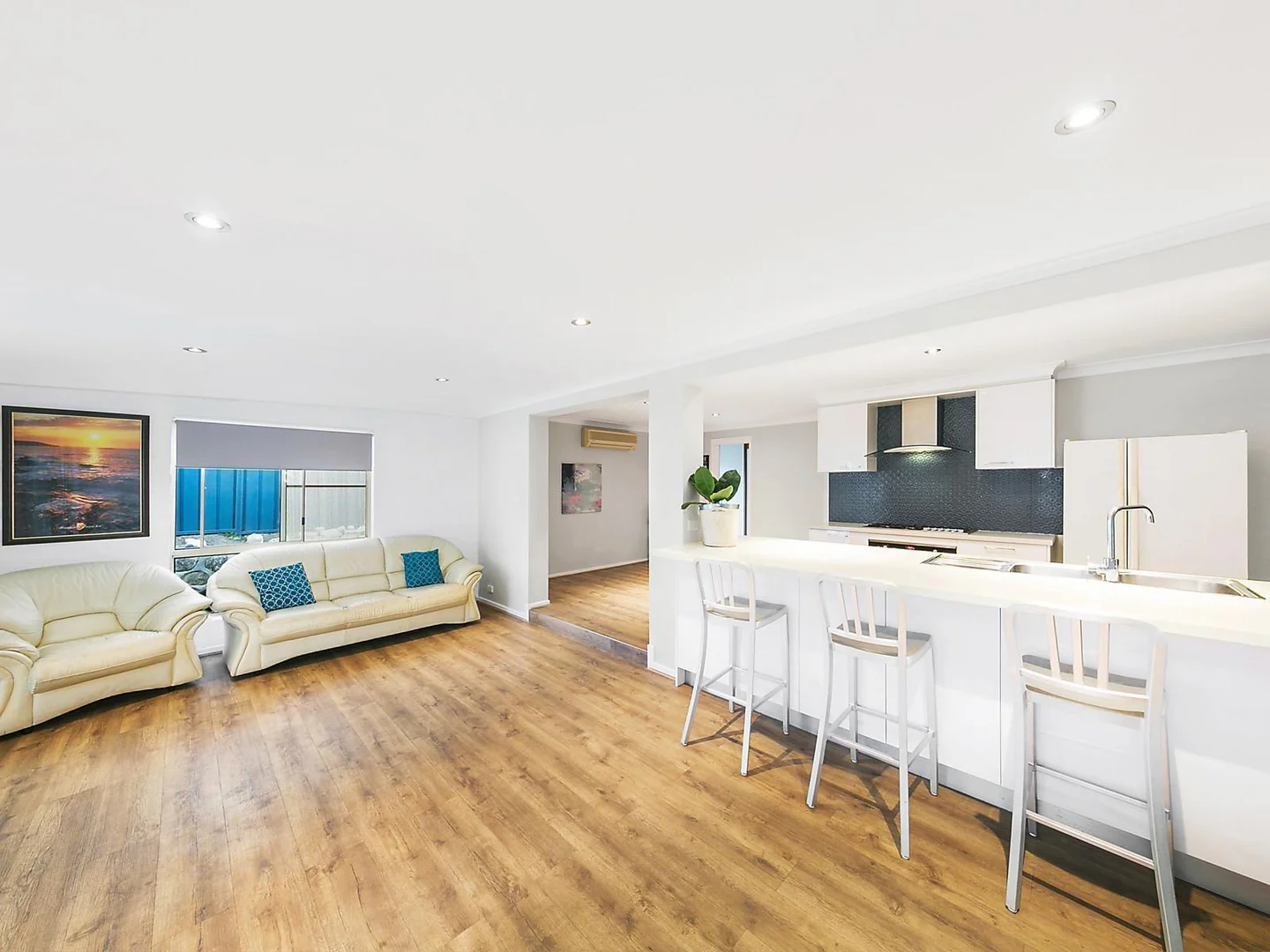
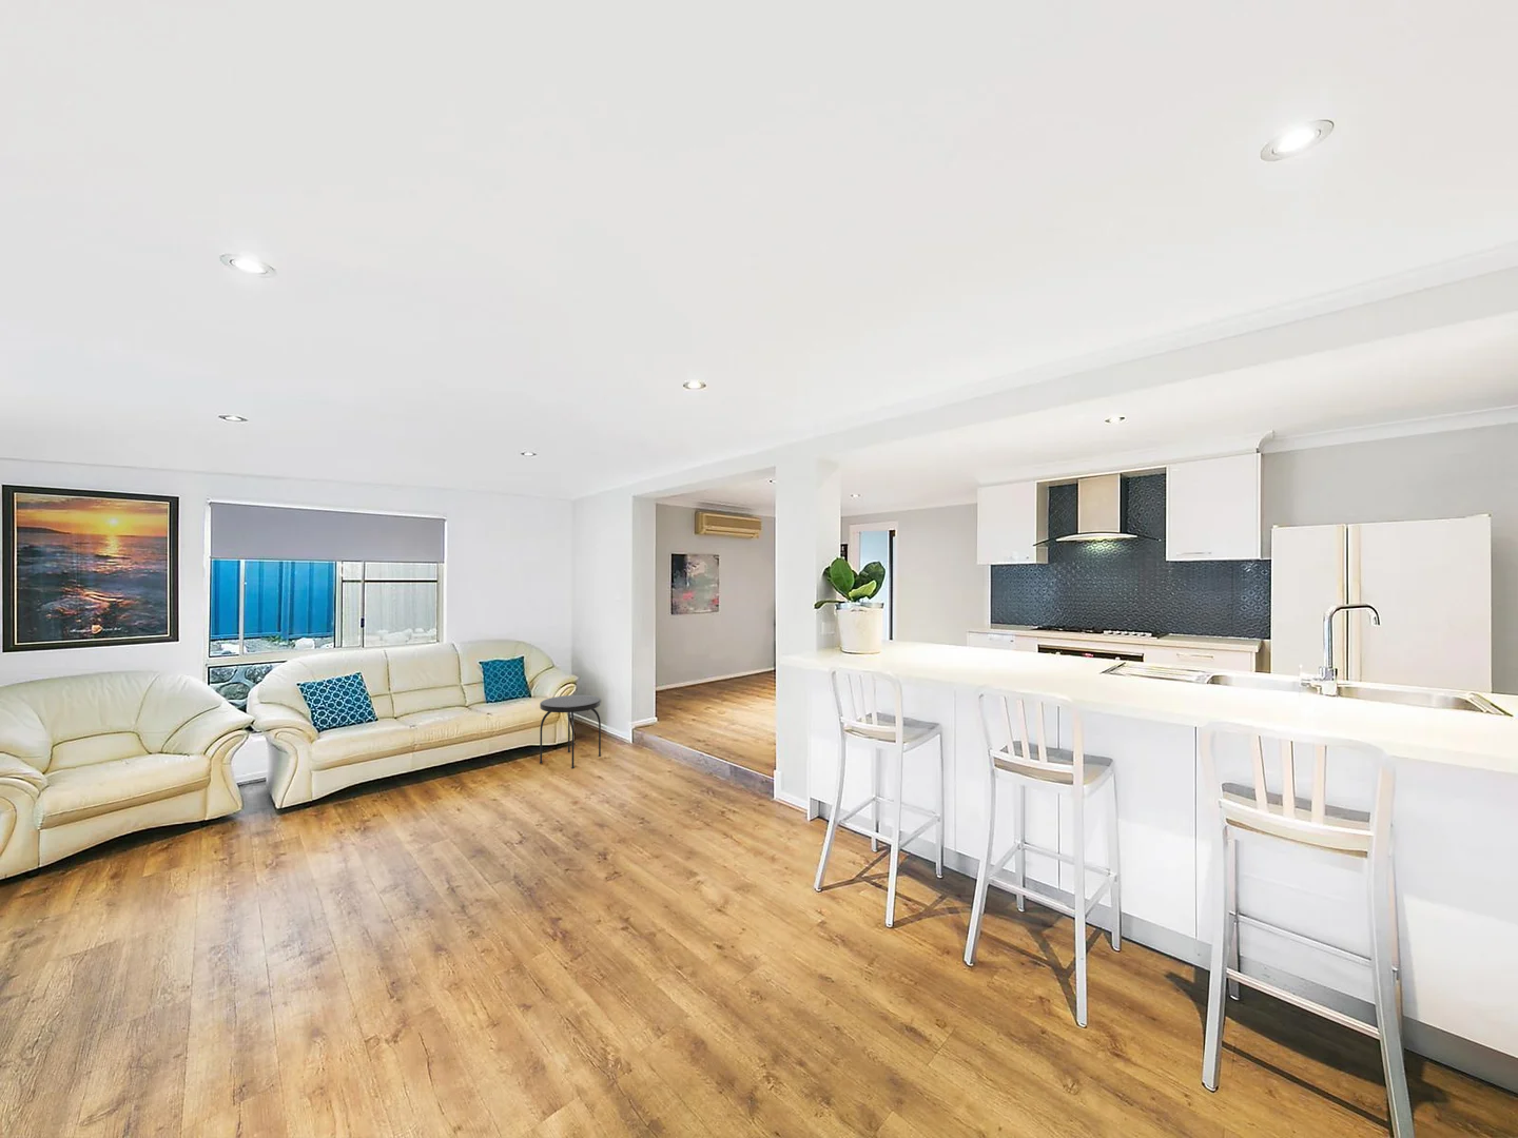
+ side table (569, 730)
